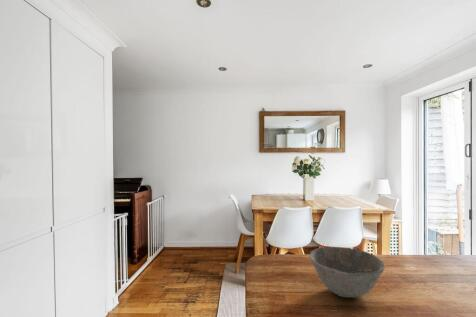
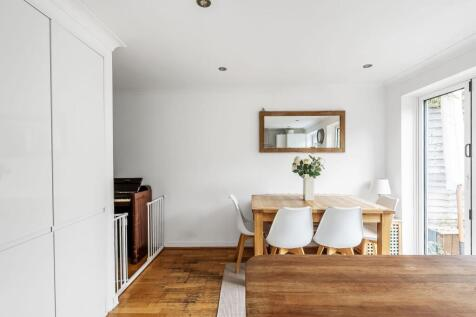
- bowl (345, 274)
